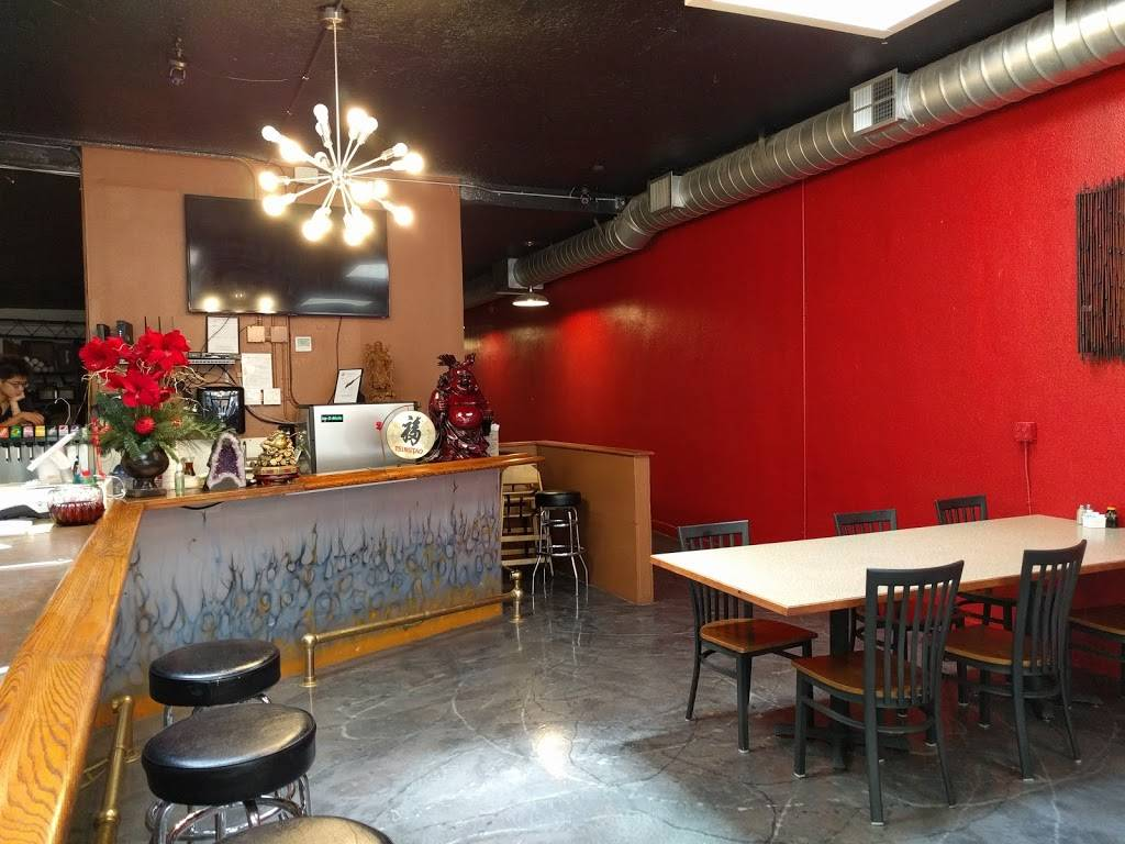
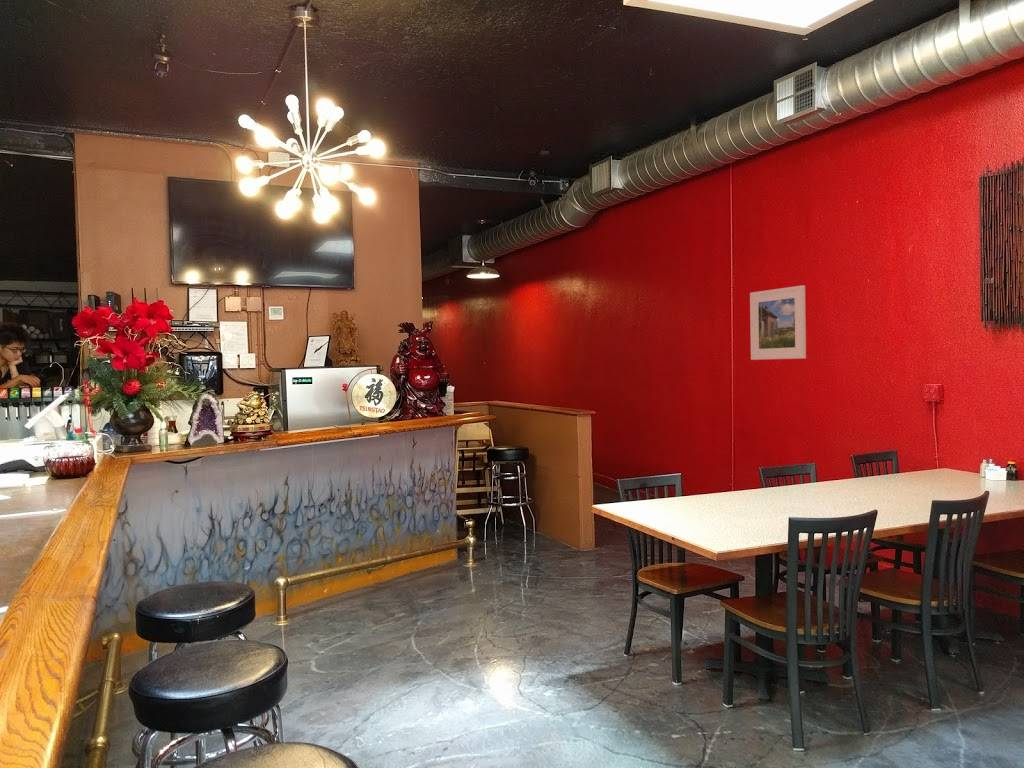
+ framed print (776, 324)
